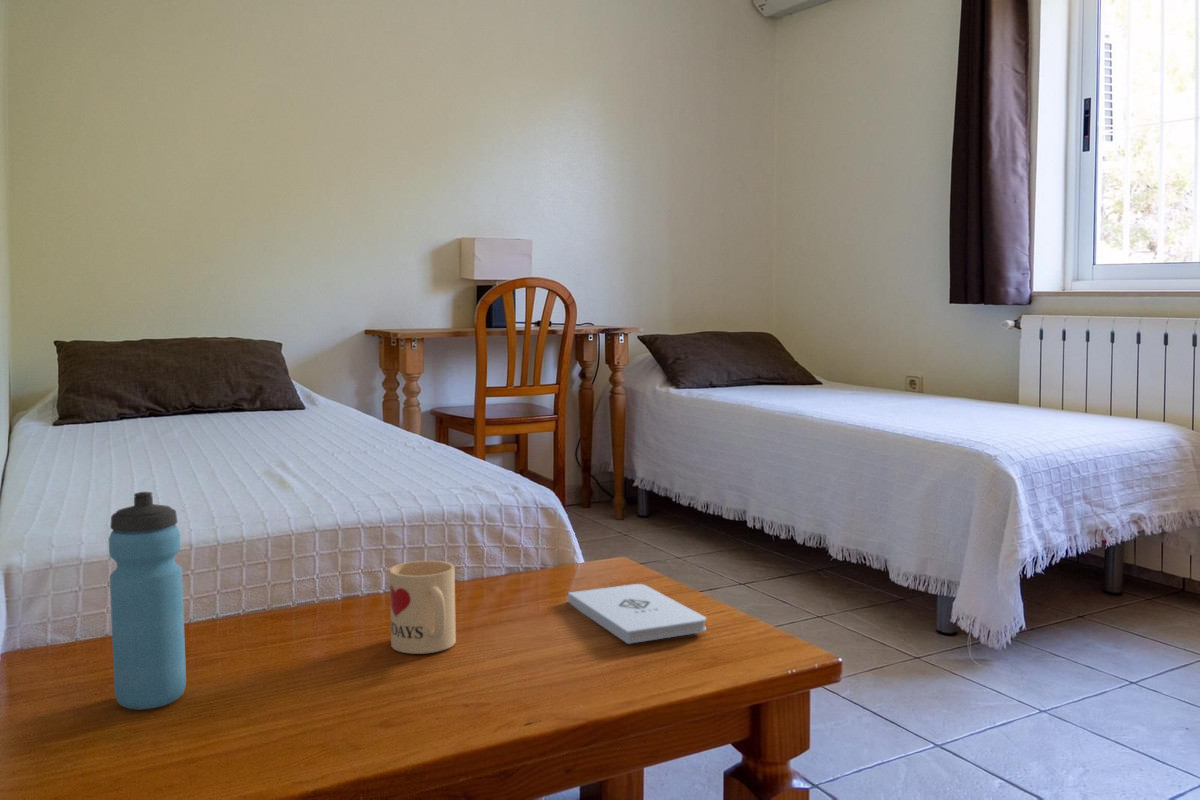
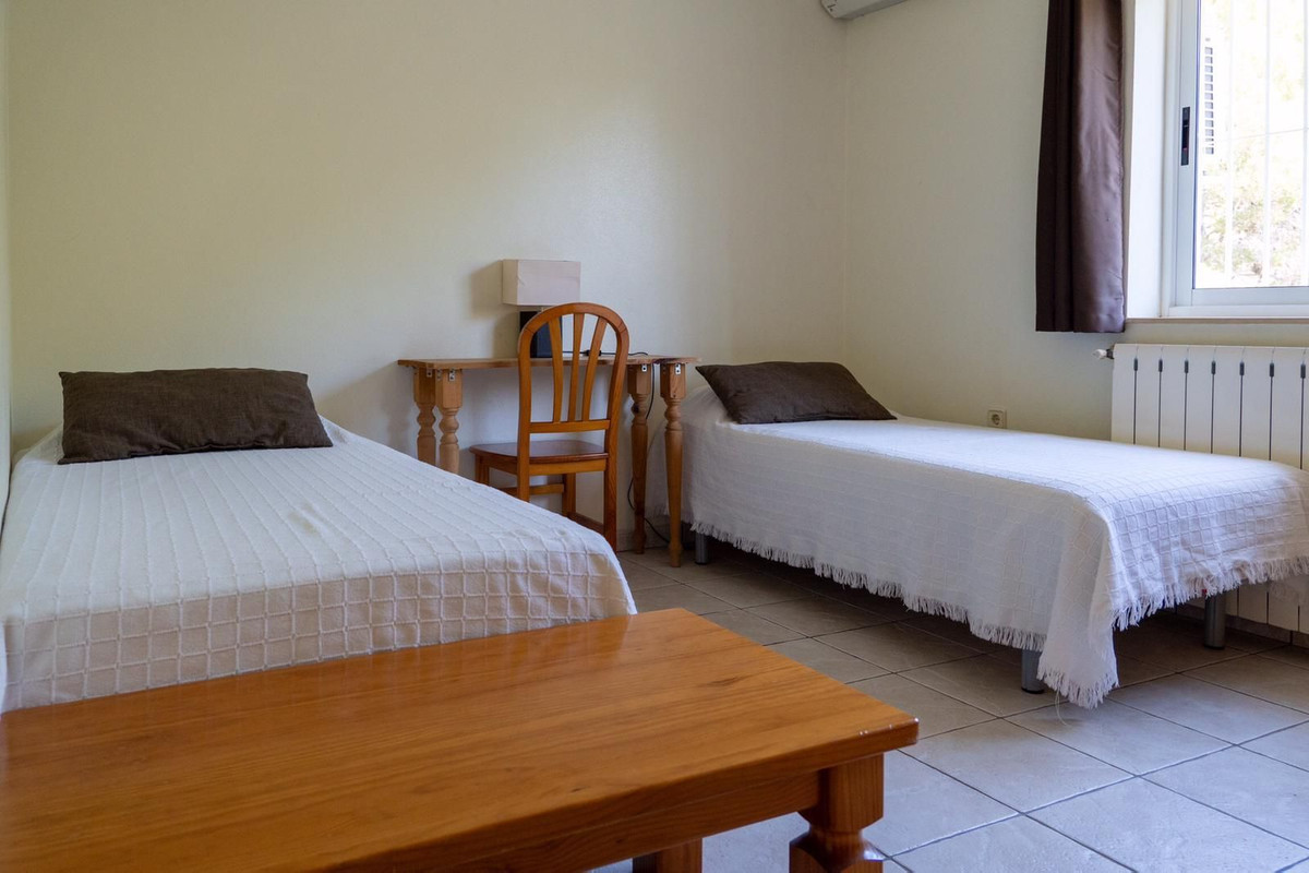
- water bottle (147, 596)
- mug (426, 609)
- notepad (635, 610)
